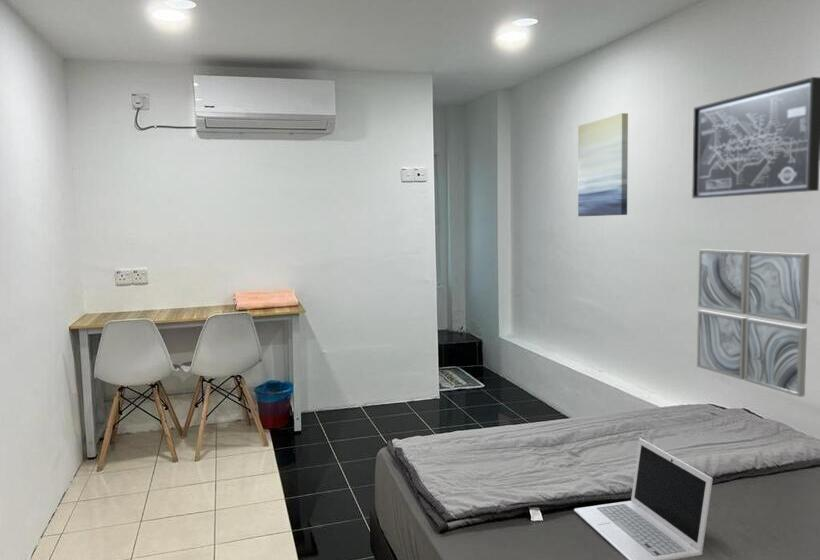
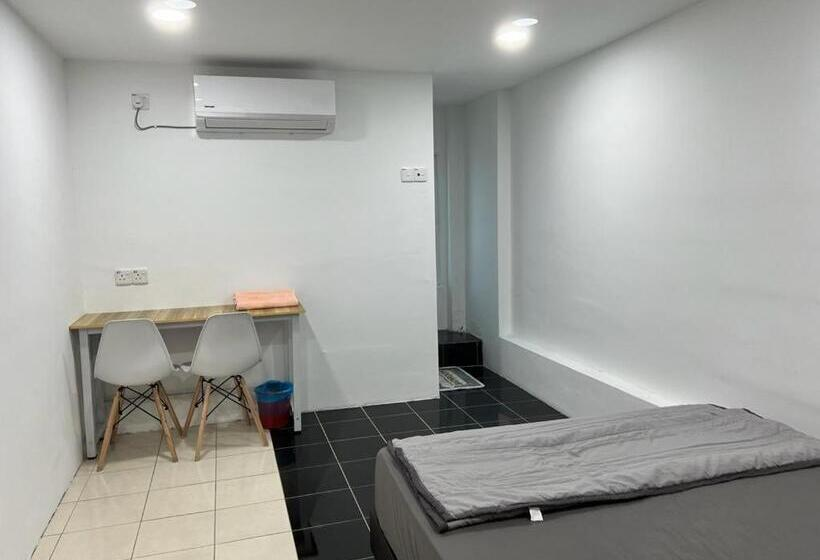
- wall art (601, 168)
- laptop (637, 495)
- wall art (749, 145)
- wall art (747, 314)
